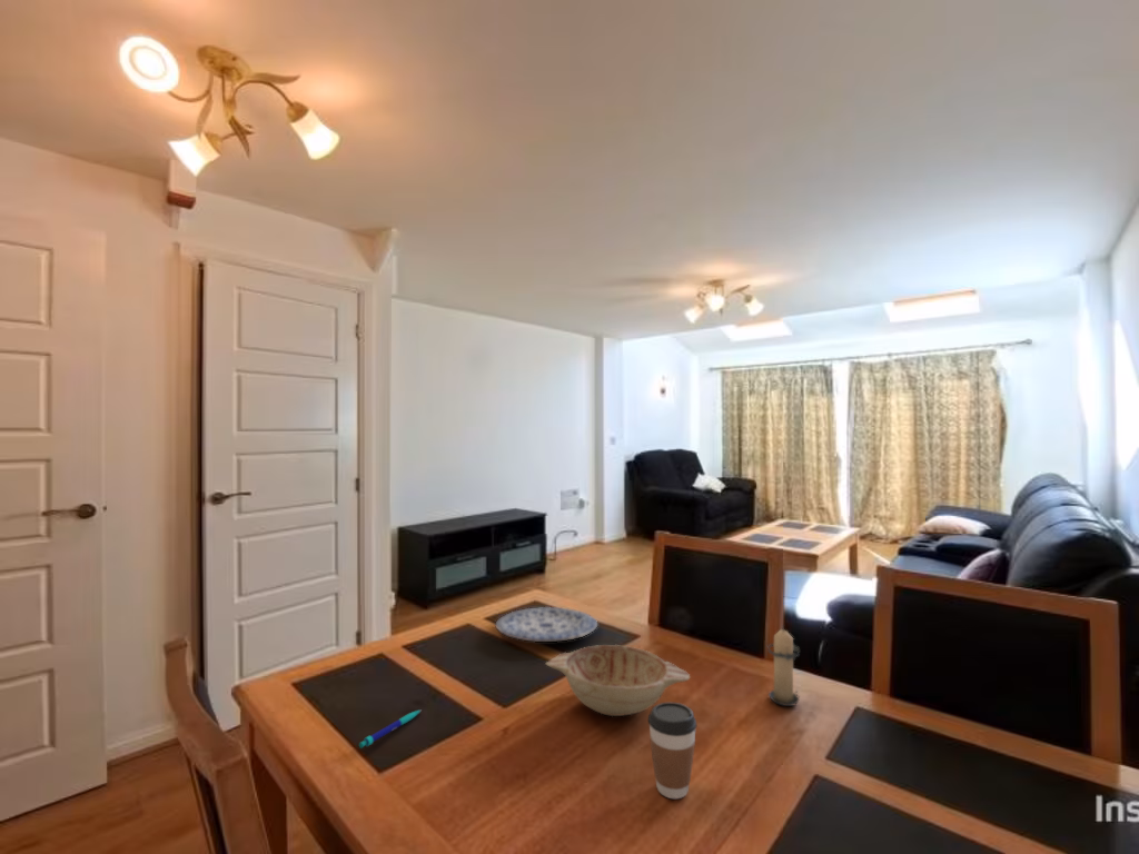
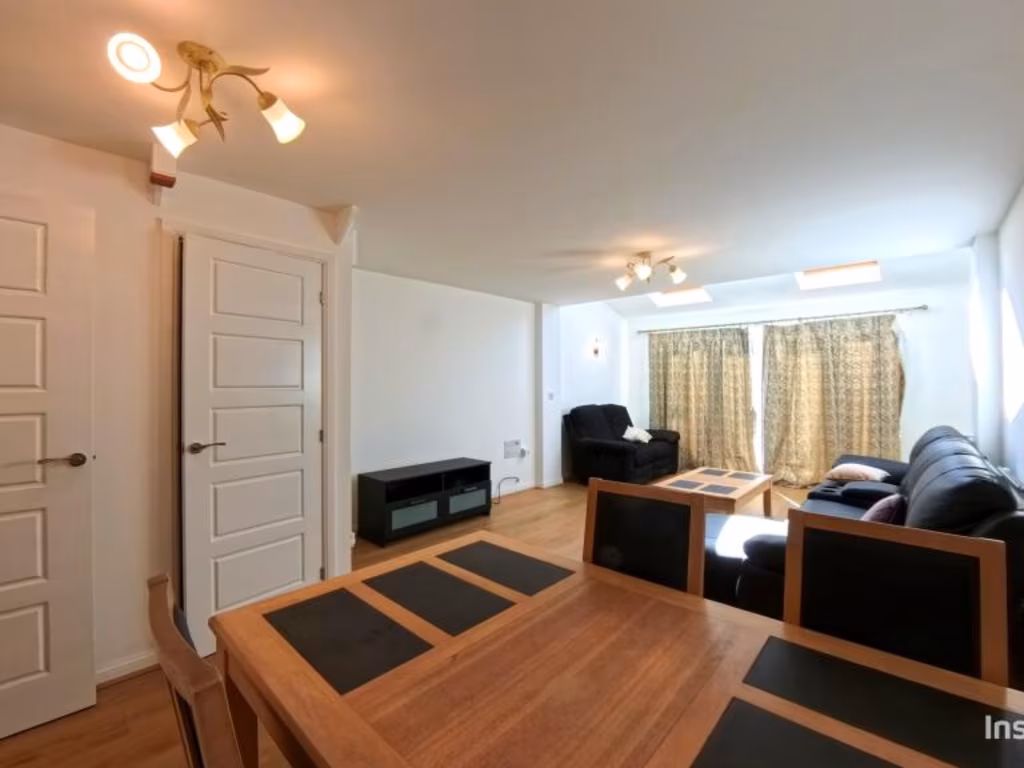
- candle (783, 663)
- coffee cup (672, 749)
- decorative bowl (616, 683)
- pen (393, 726)
- plate (546, 624)
